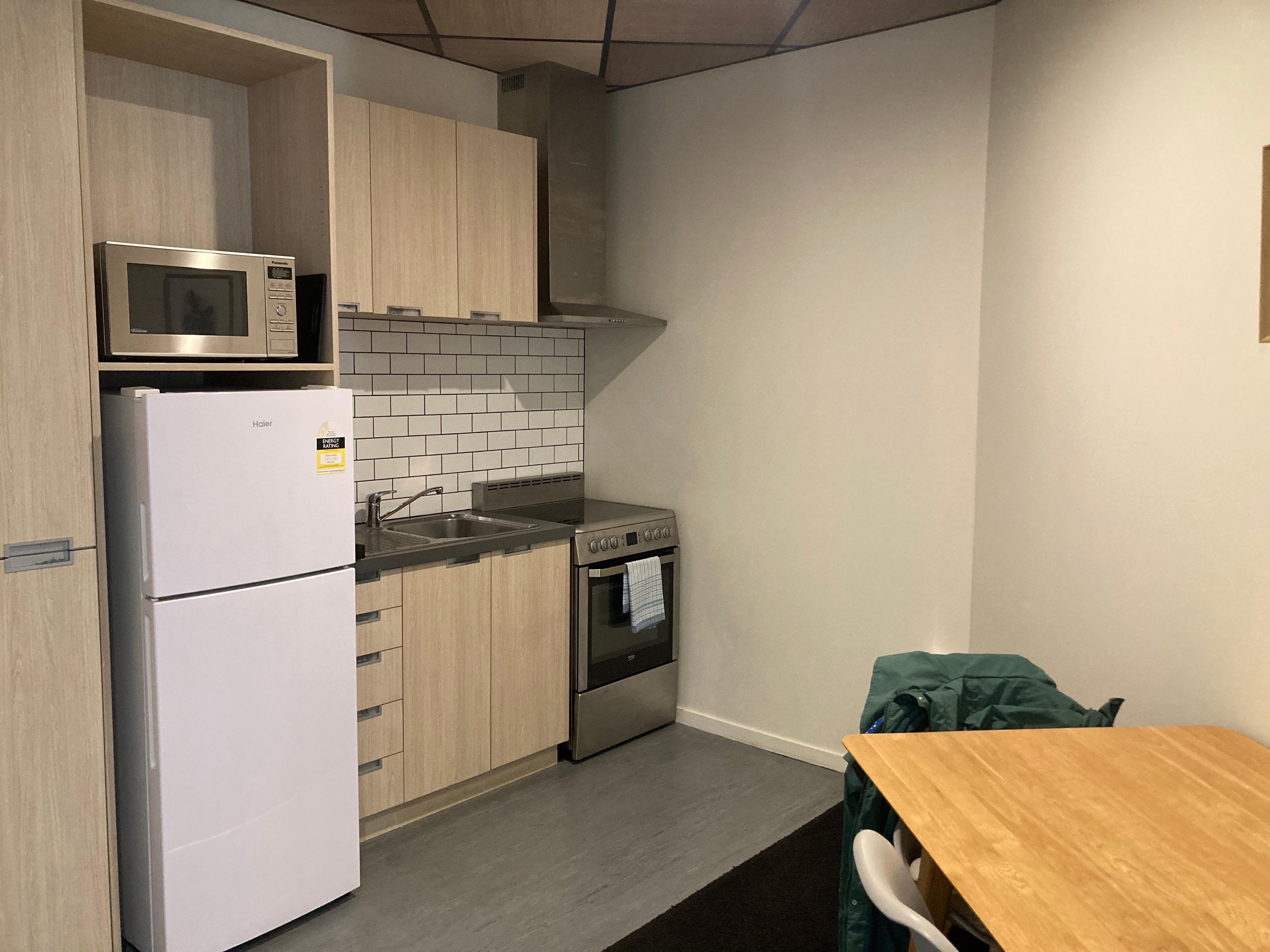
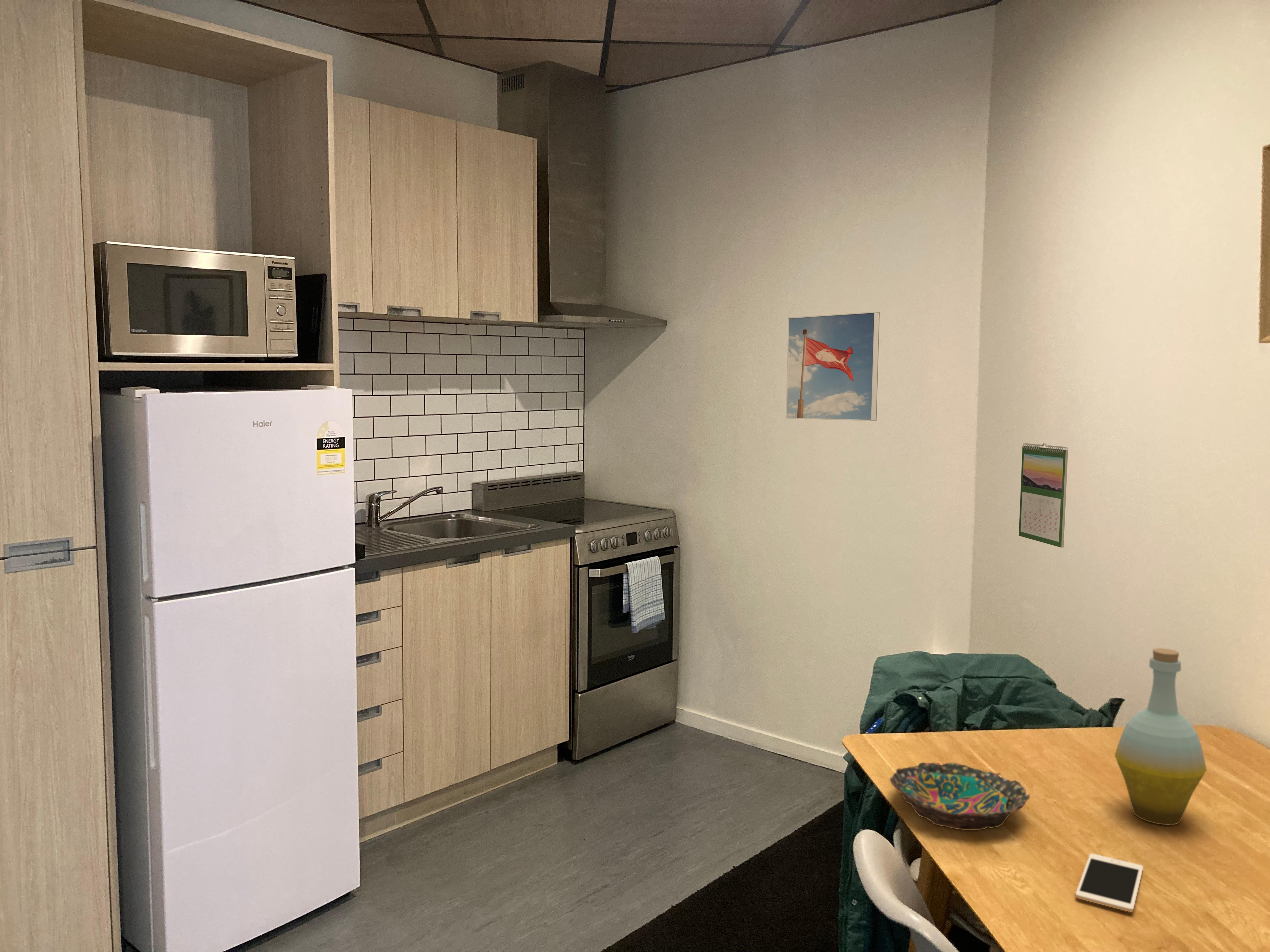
+ cell phone (1110, 881)
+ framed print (831, 367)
+ bottle (1161, 734)
+ bowl (959, 796)
+ calendar (1042, 492)
